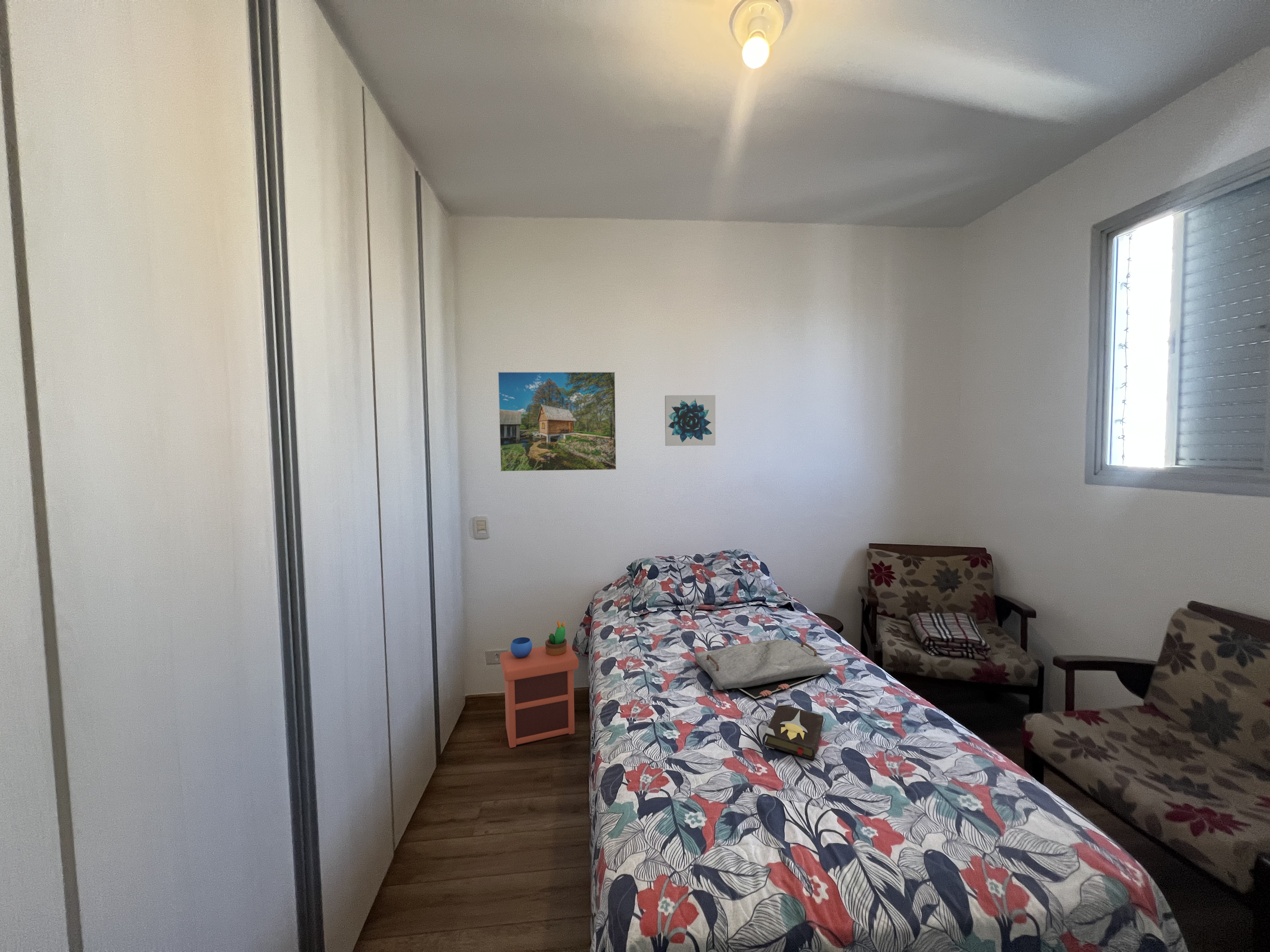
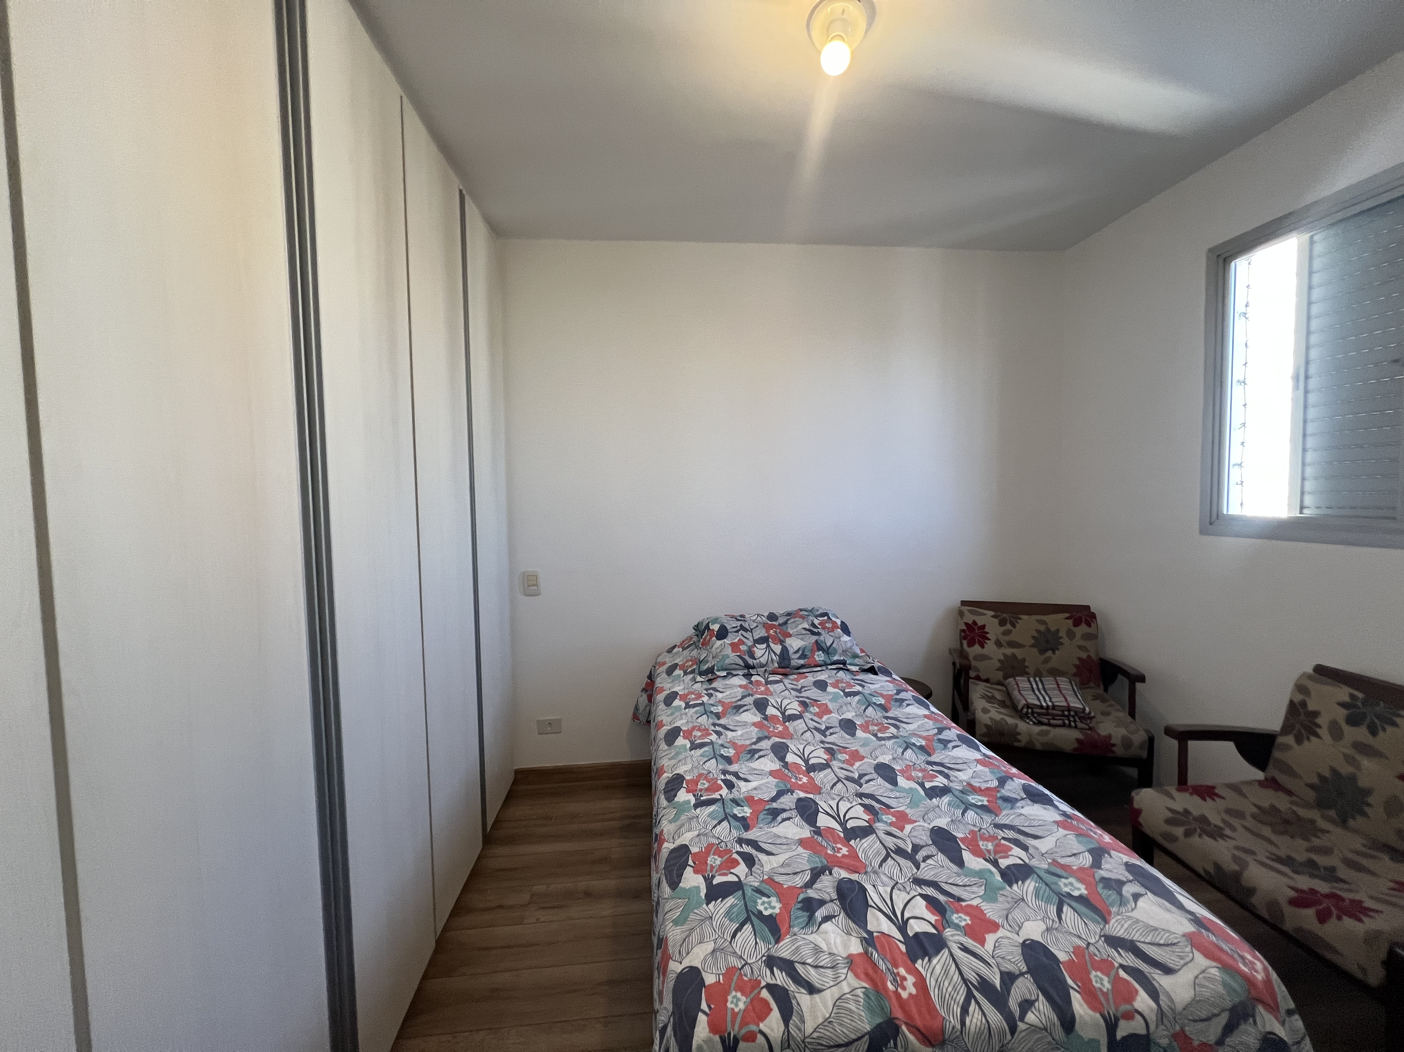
- wall art (690, 421)
- nightstand (538, 675)
- hardback book (795, 729)
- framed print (558, 422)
- serving tray (765, 664)
